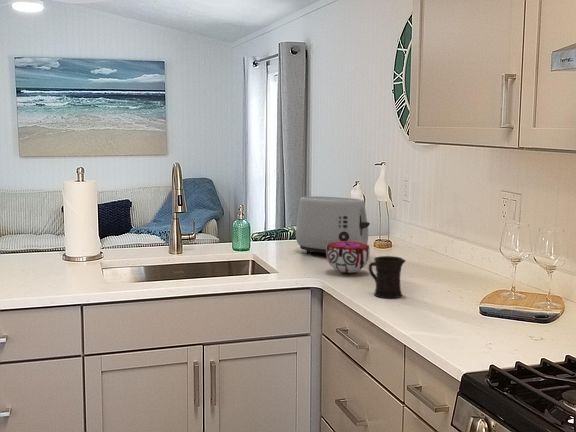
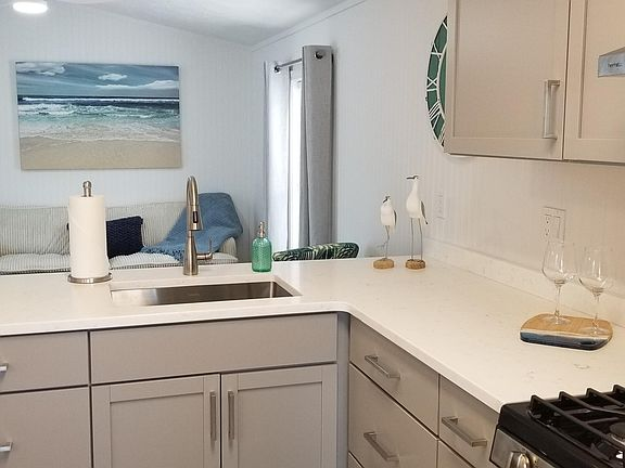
- toaster (331, 226)
- decorative bowl (347, 258)
- mug (386, 276)
